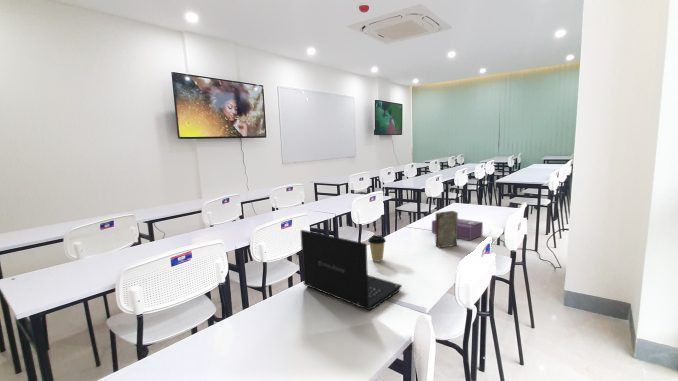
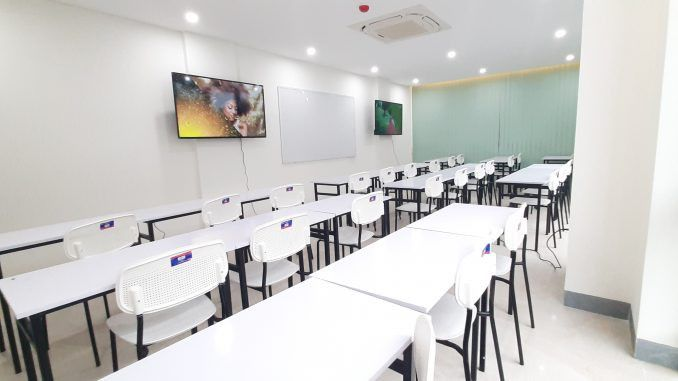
- laptop (350, 259)
- tissue box (457, 227)
- coffee cup (377, 248)
- book (446, 229)
